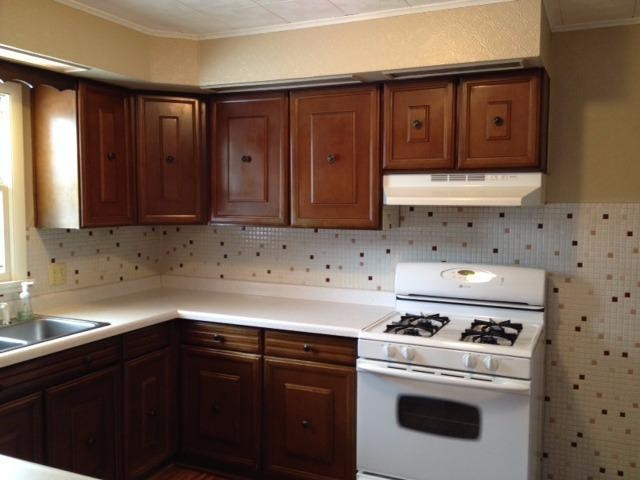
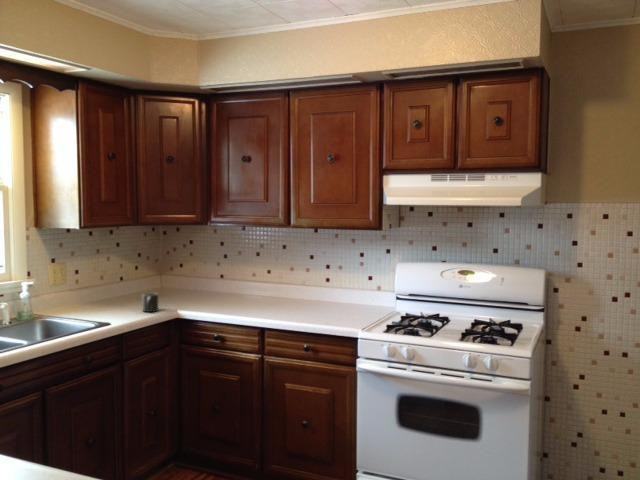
+ mug (149, 303)
